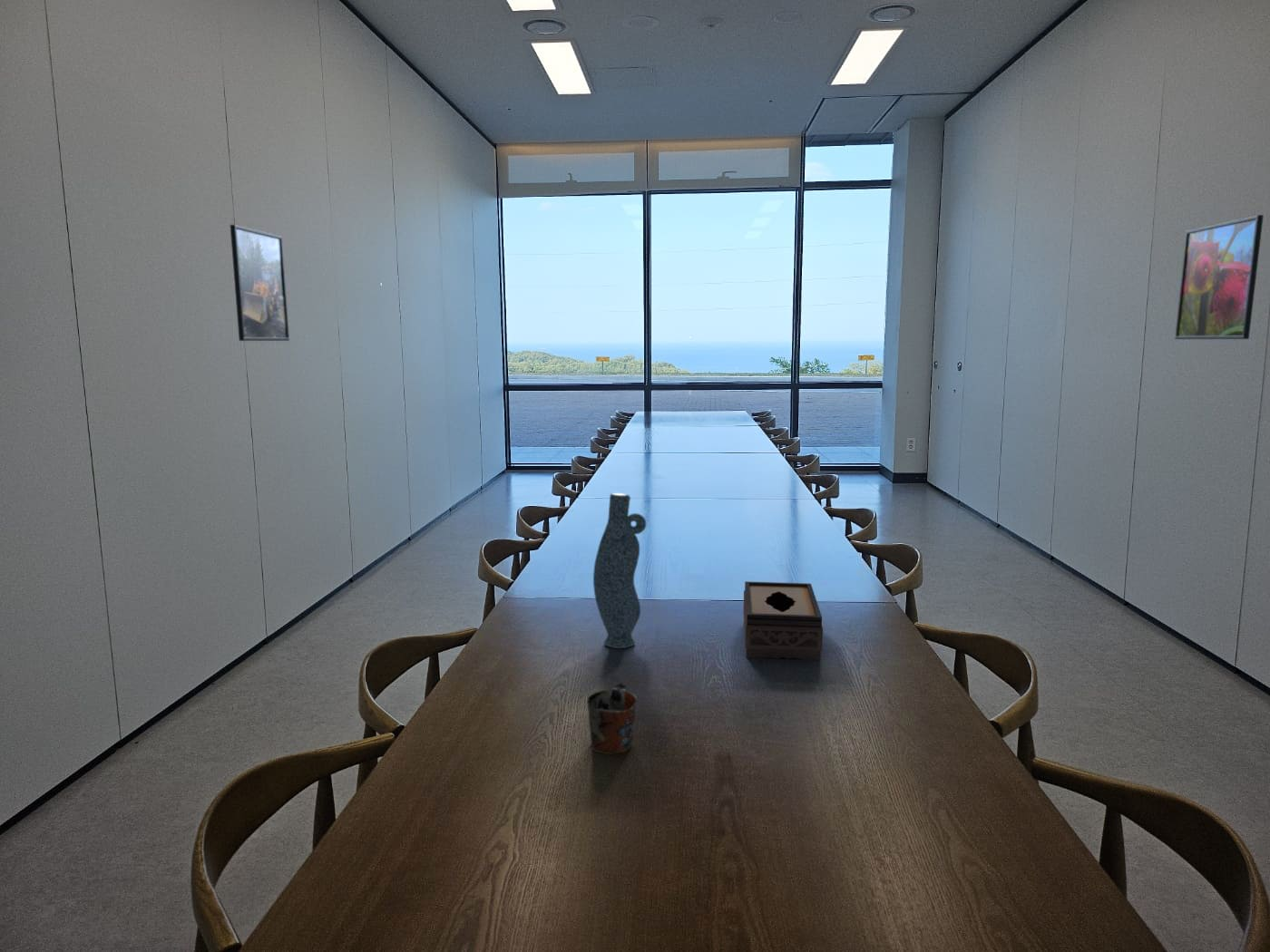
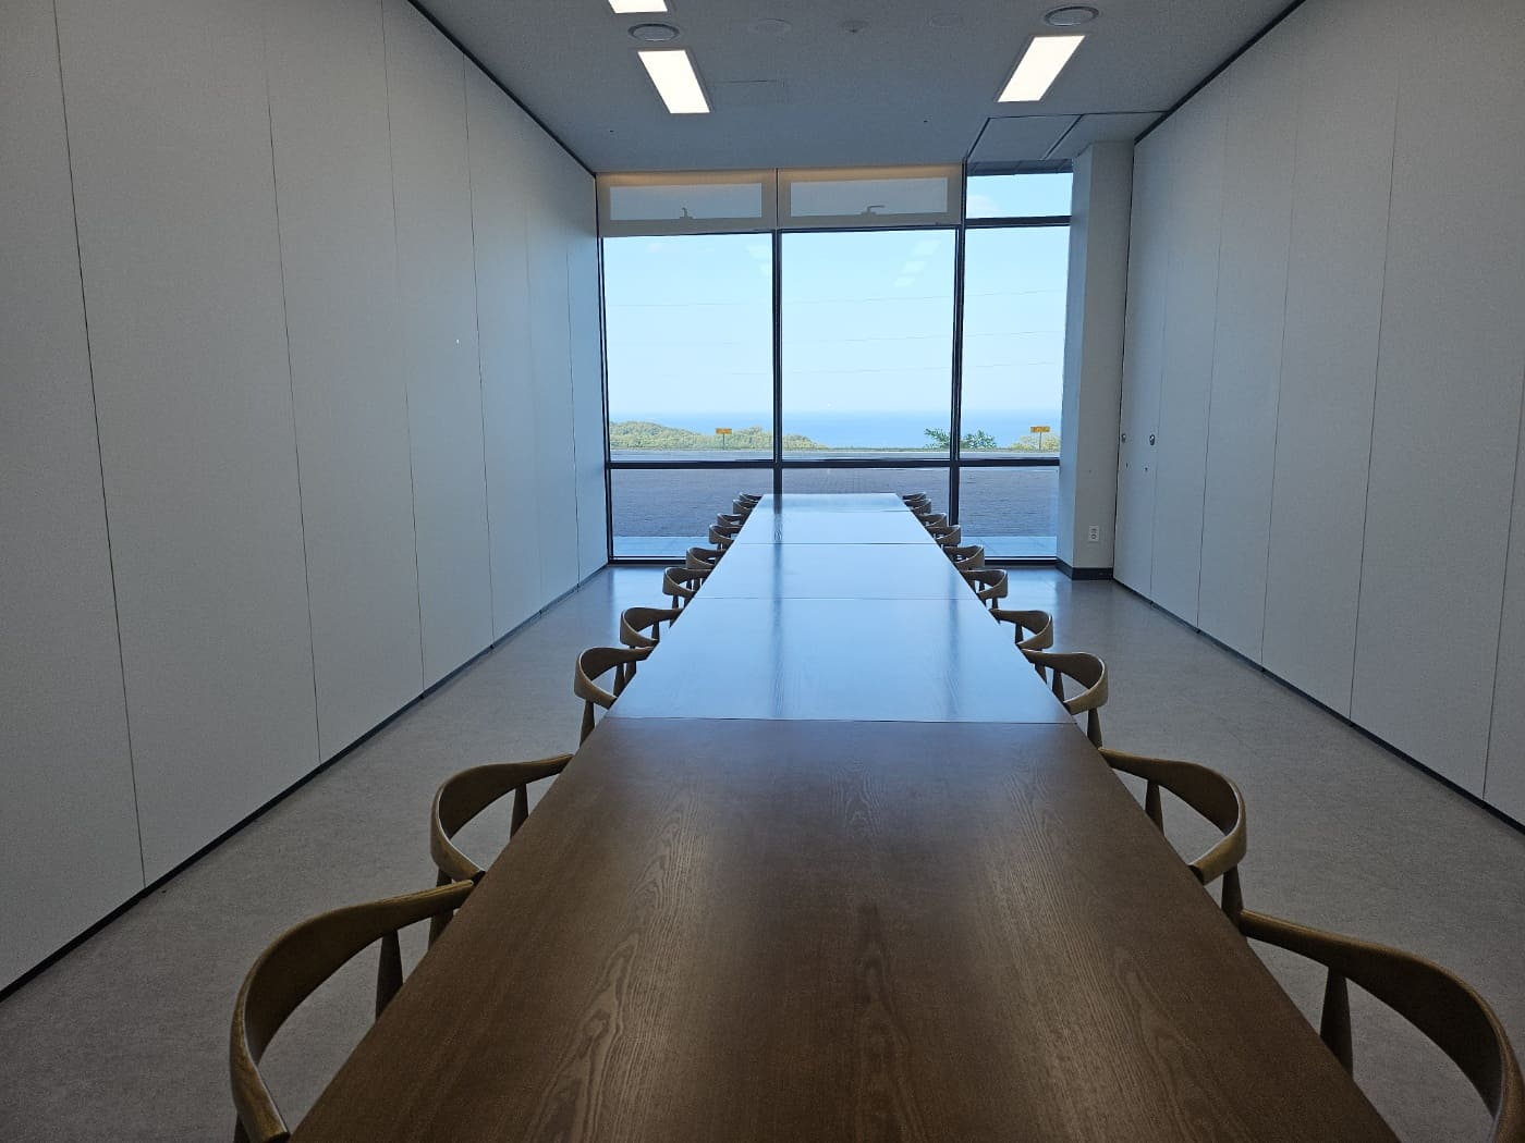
- vase (620, 569)
- mug (615, 717)
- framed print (261, 286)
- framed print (1216, 281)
- tissue box (780, 618)
